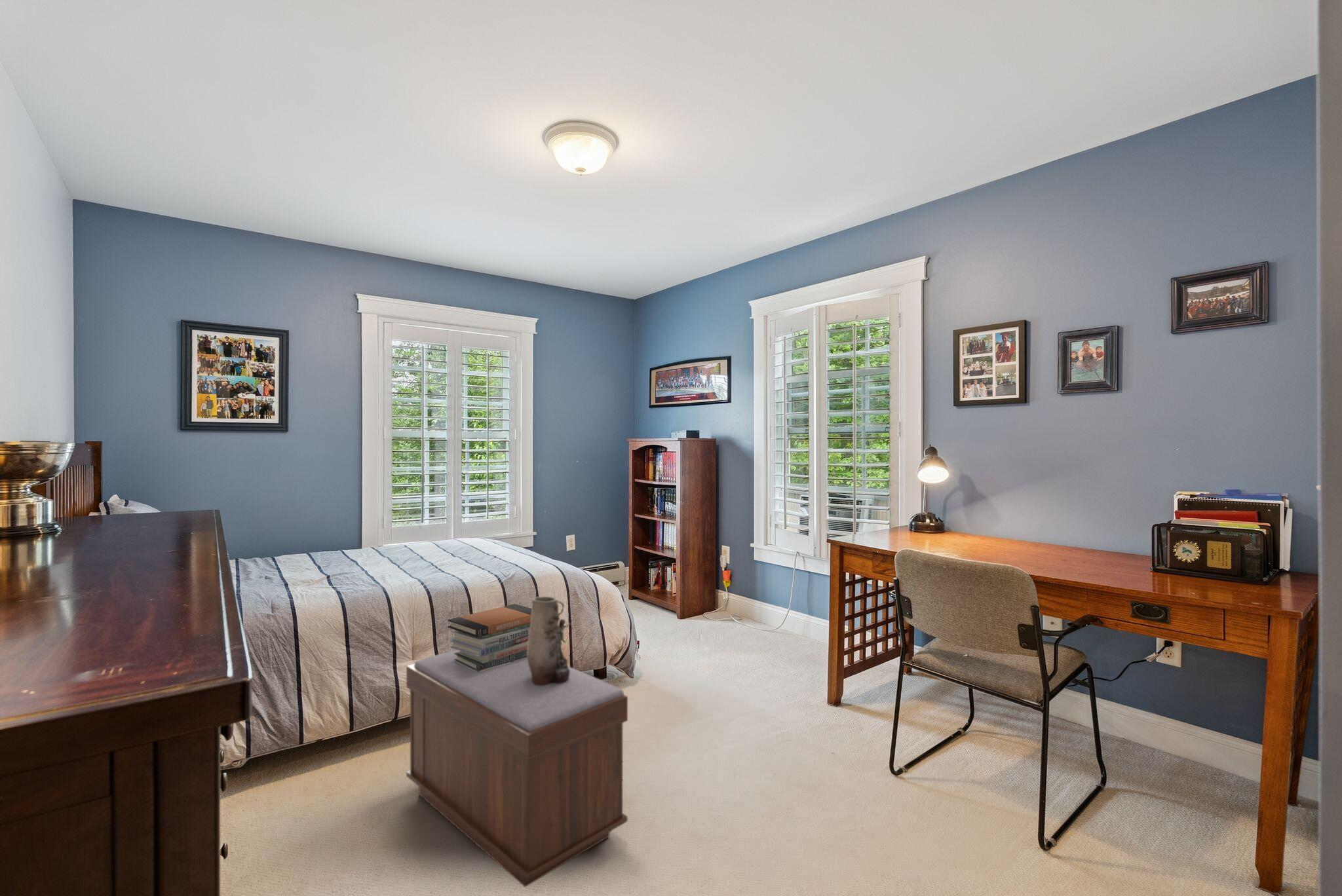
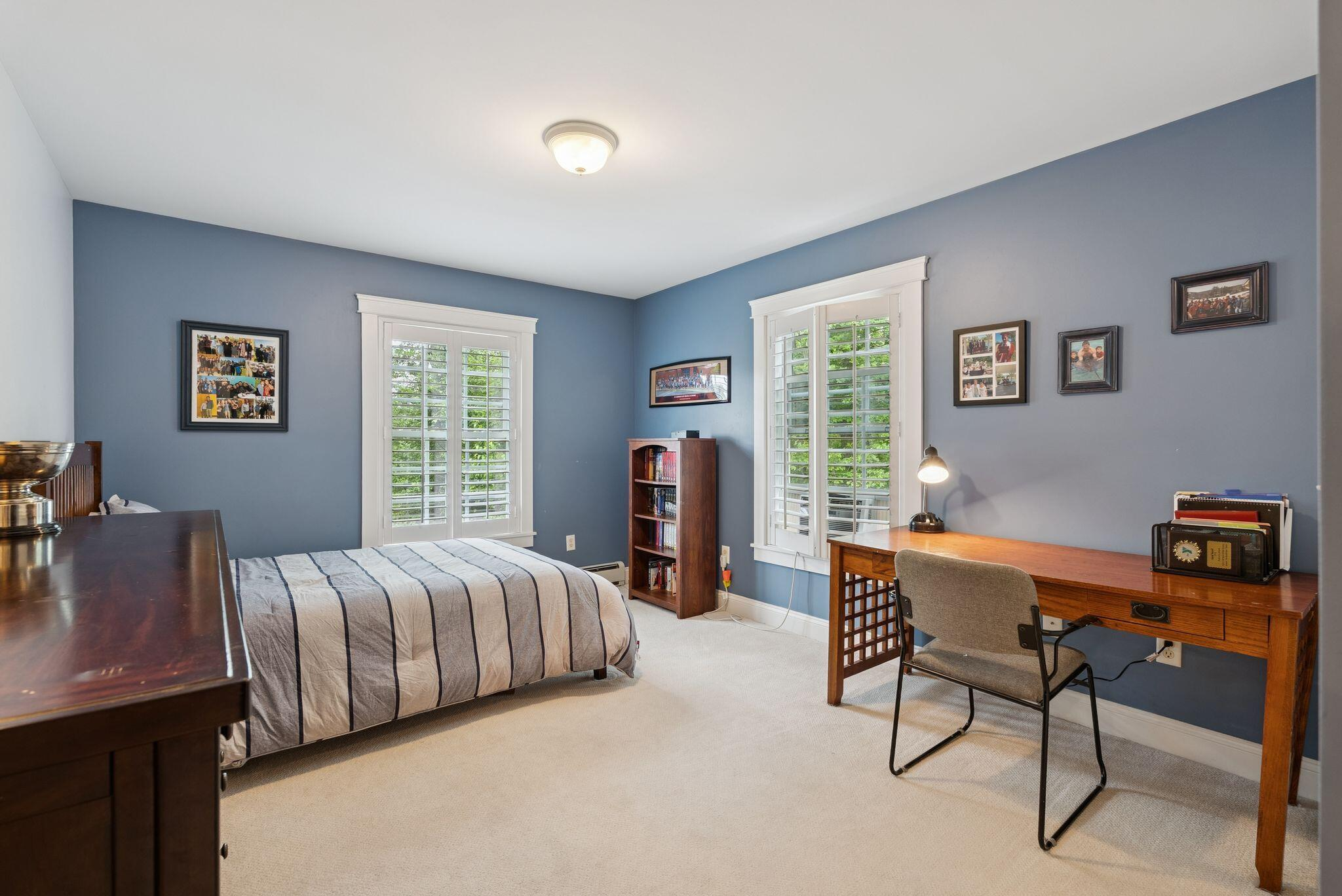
- vase (548, 639)
- book stack (497, 635)
- bench (511, 741)
